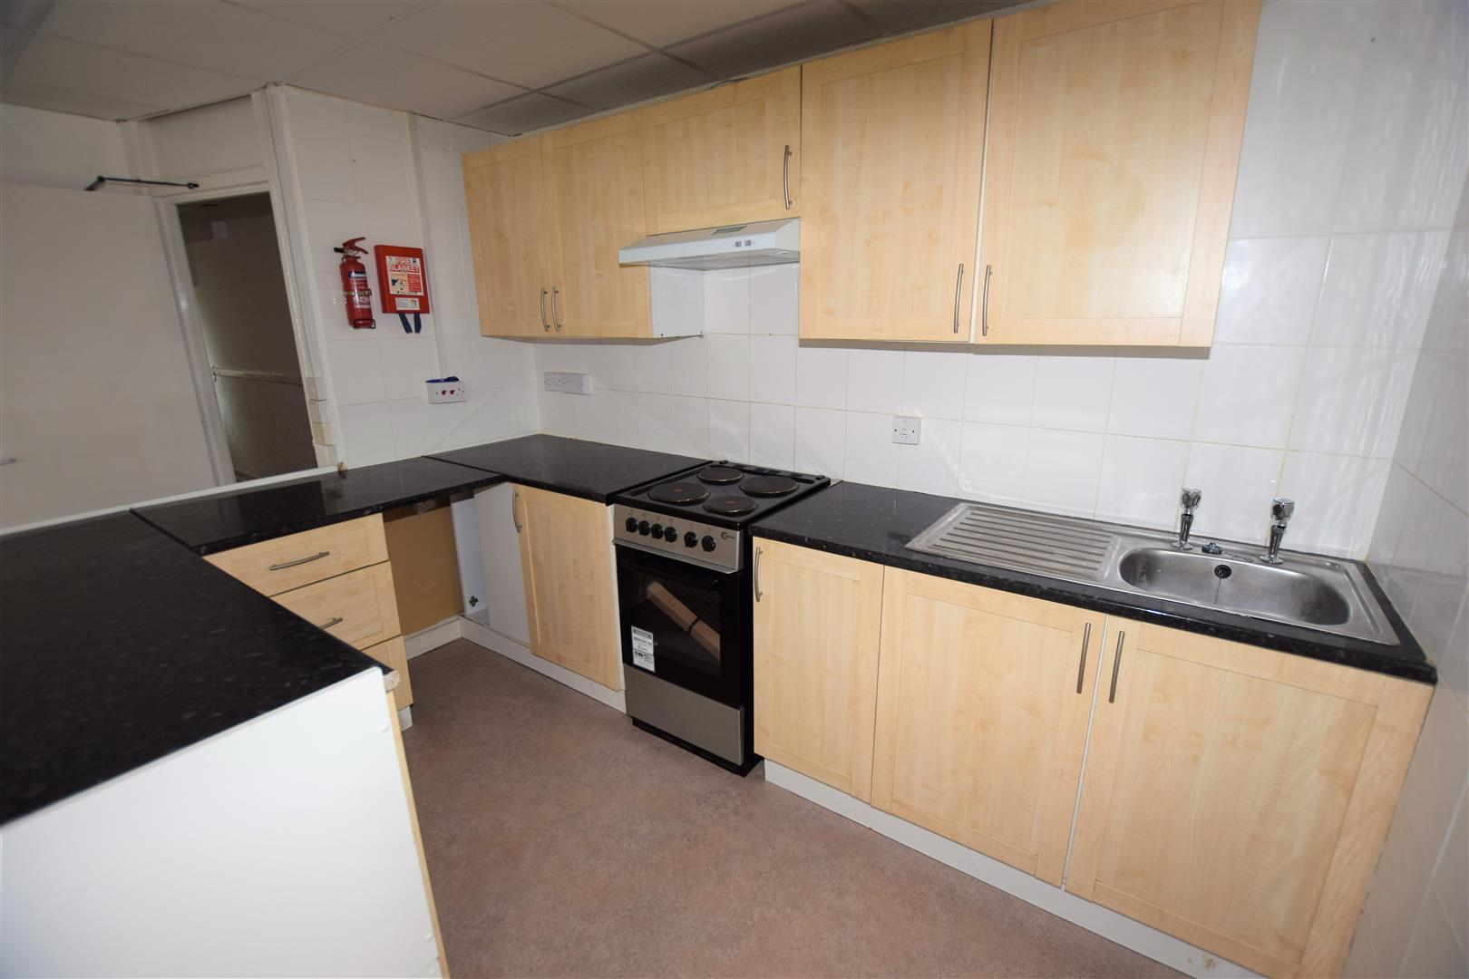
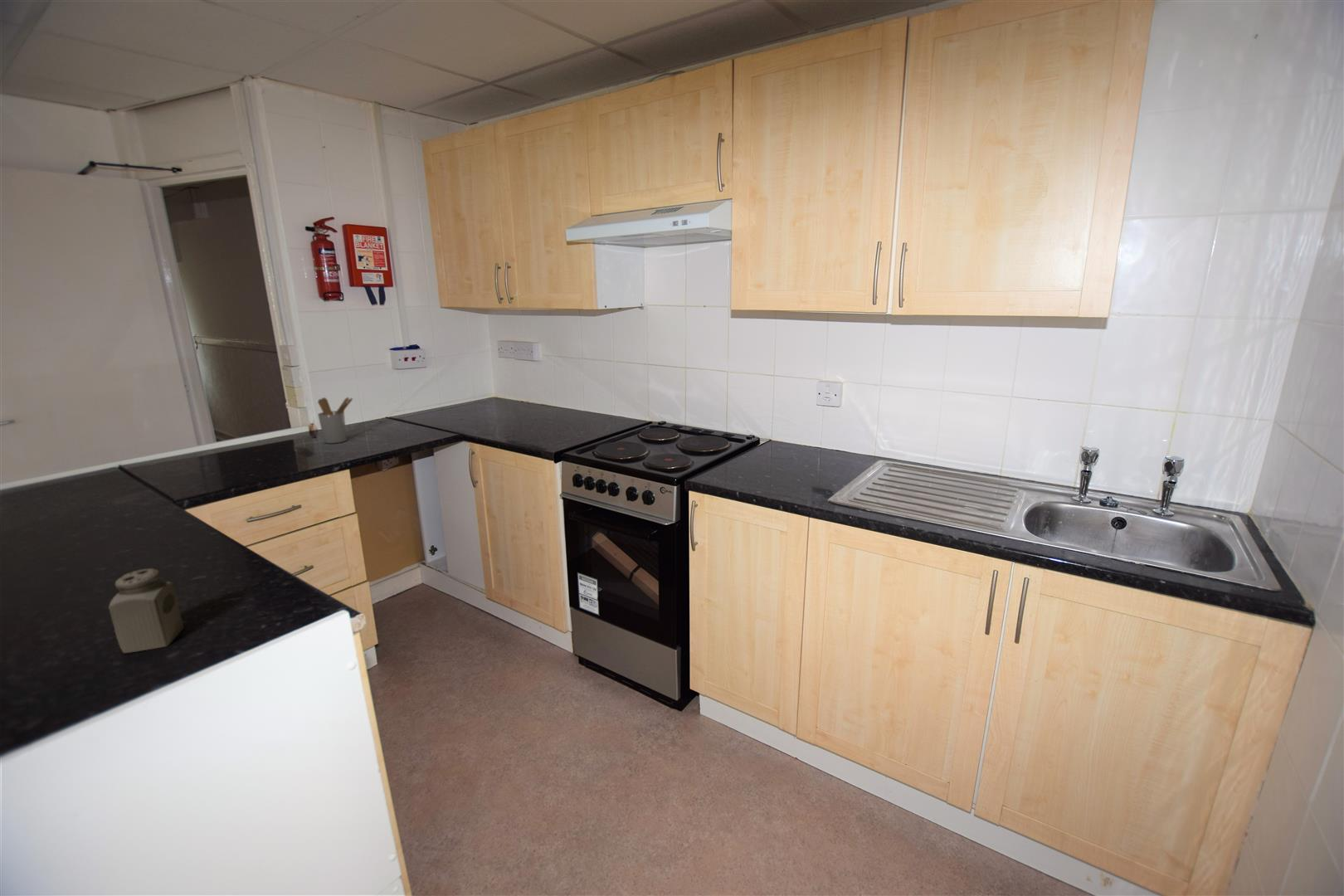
+ salt shaker (145, 607)
+ utensil holder (338, 419)
